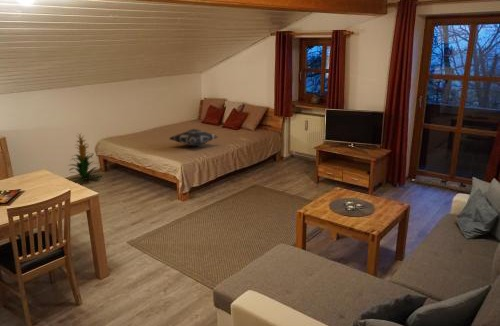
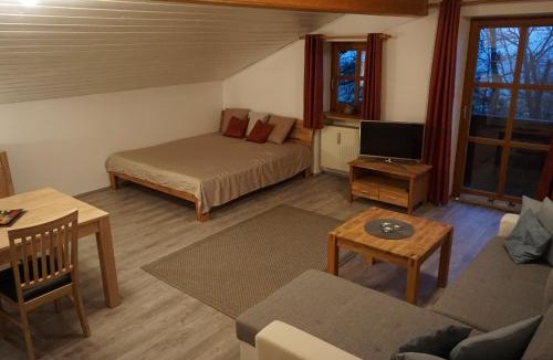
- decorative pillow (194, 137)
- indoor plant (82, 156)
